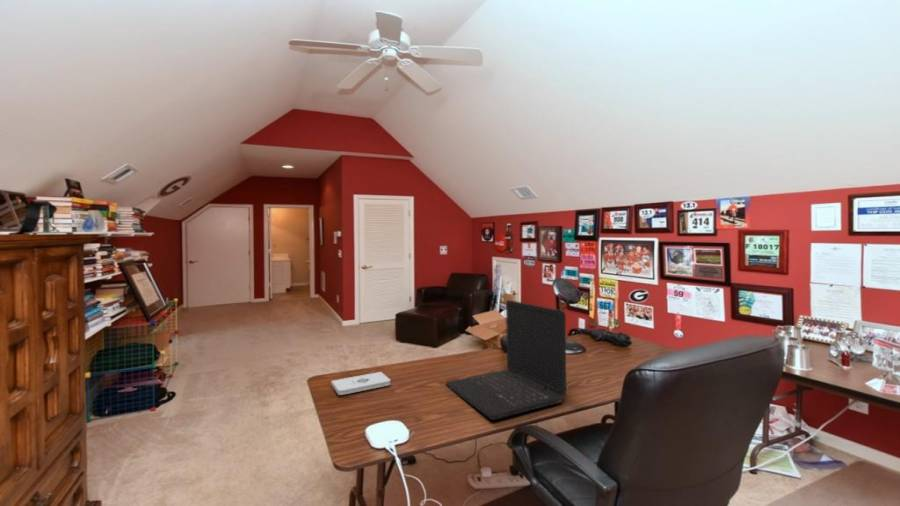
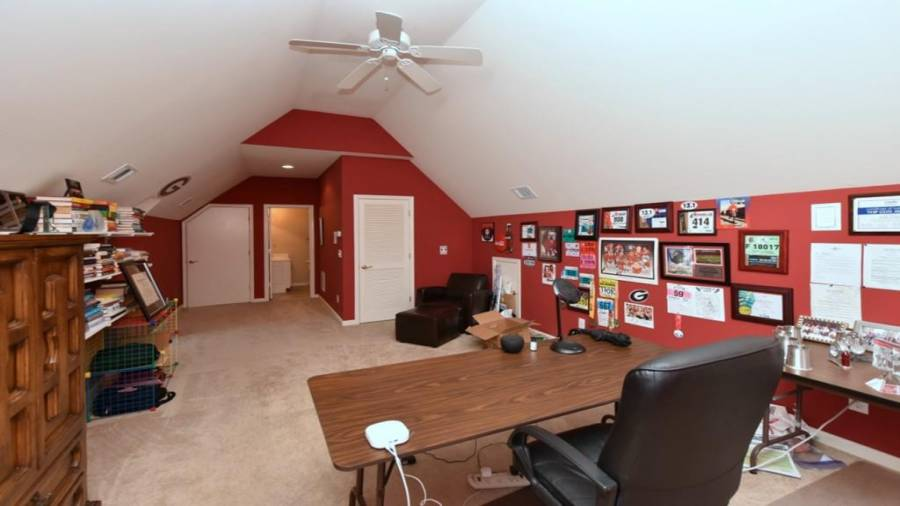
- notepad (361, 382)
- laptop (507, 350)
